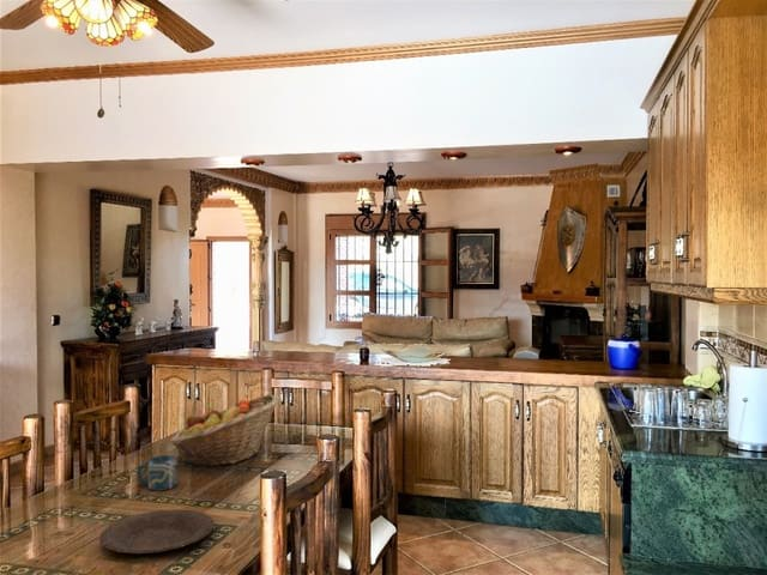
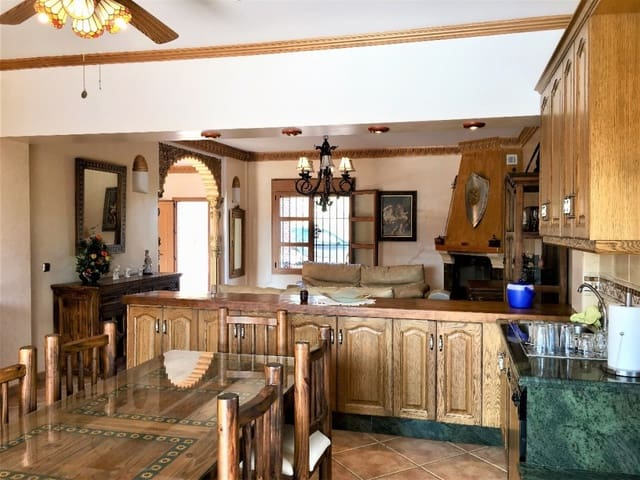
- plate (158, 533)
- cup (157, 472)
- fruit basket (227, 426)
